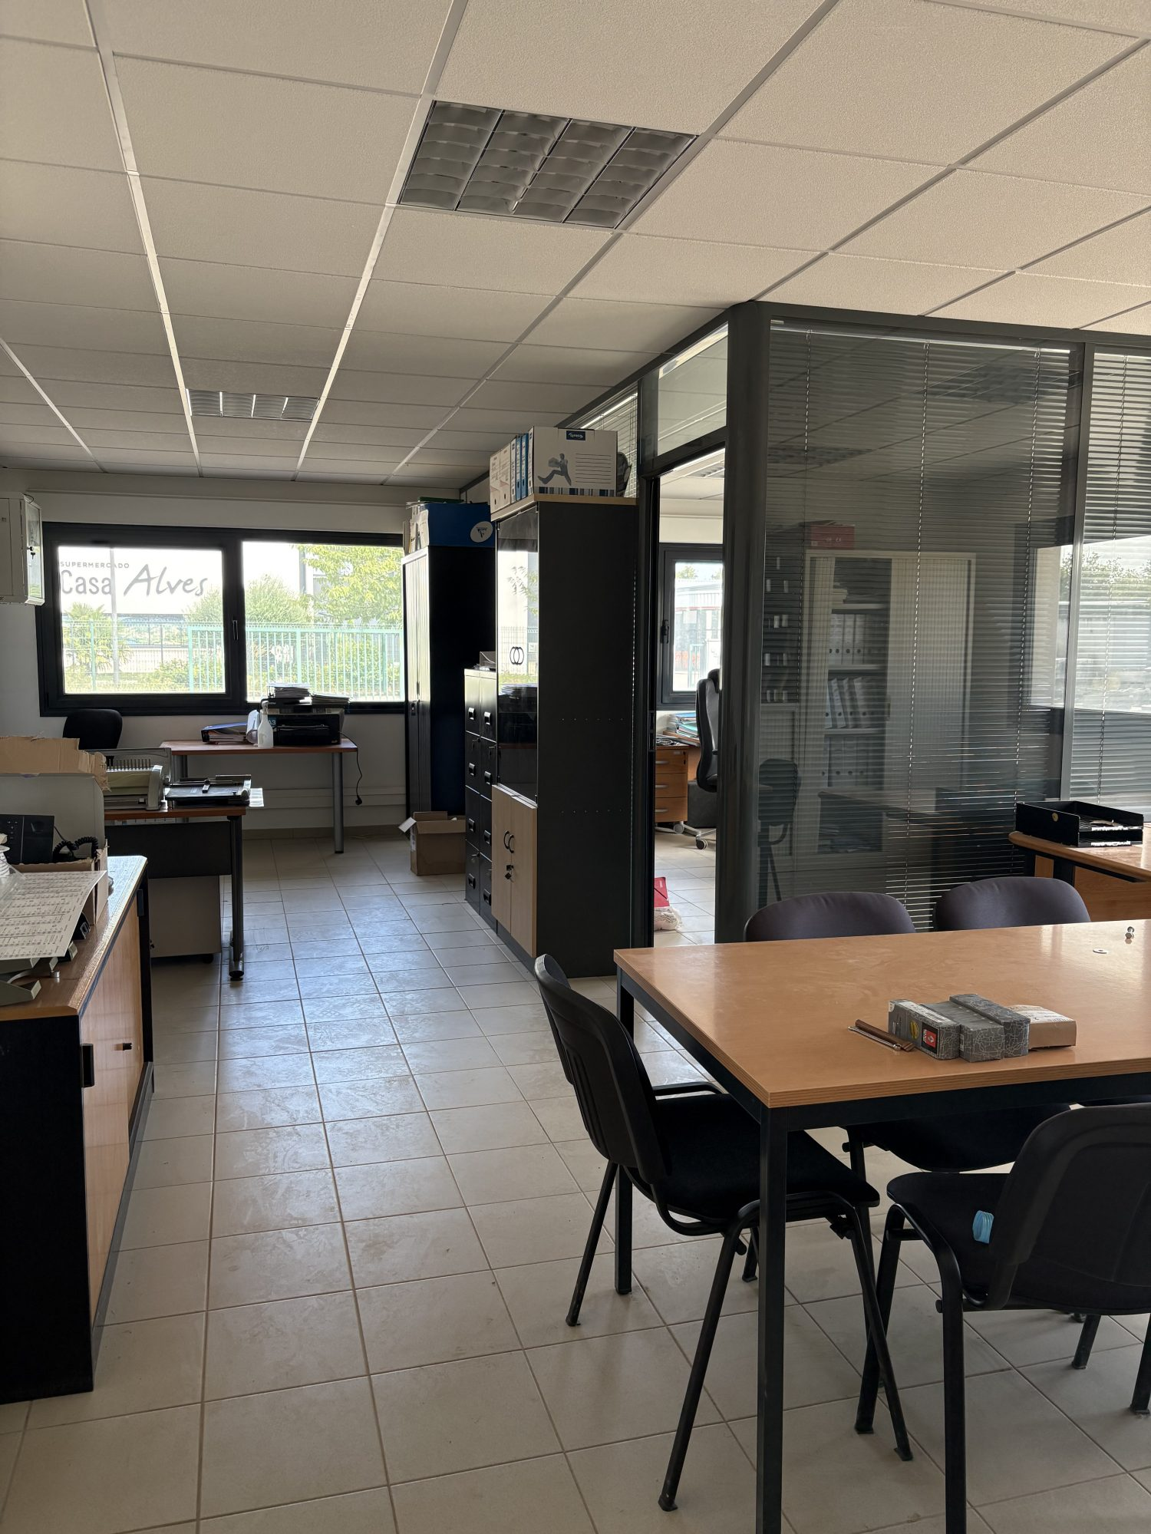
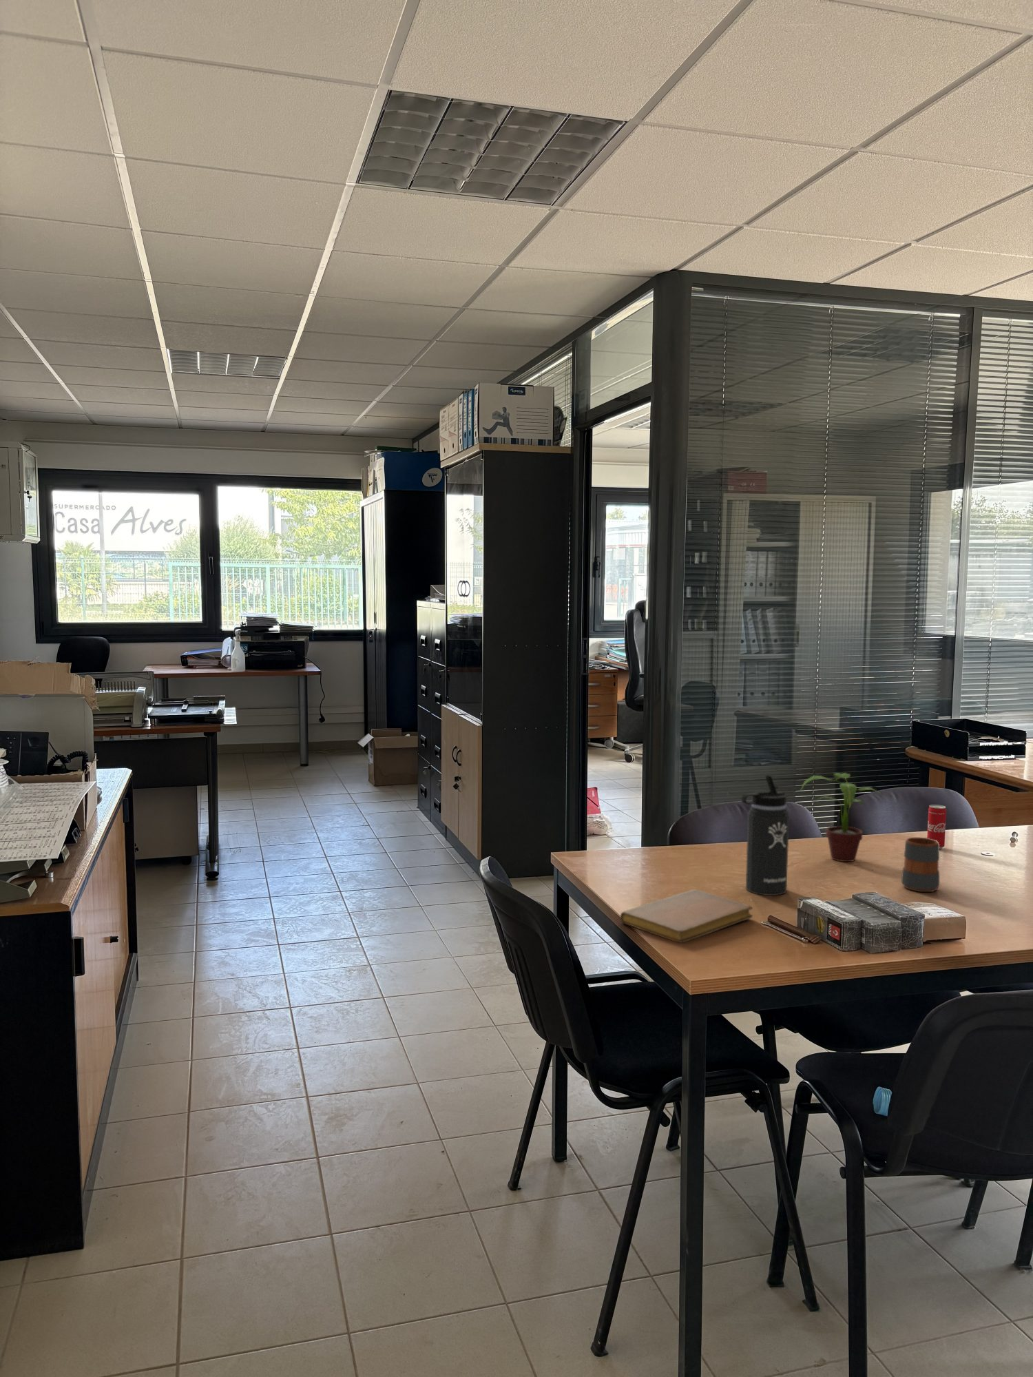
+ notebook (687, 914)
+ mug (922, 863)
+ thermos bottle (764, 832)
+ beverage can (936, 827)
+ potted plant (842, 817)
